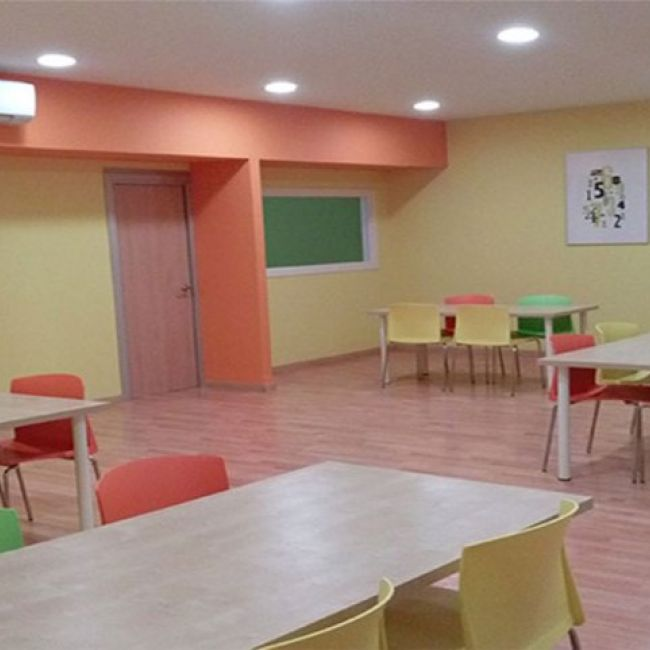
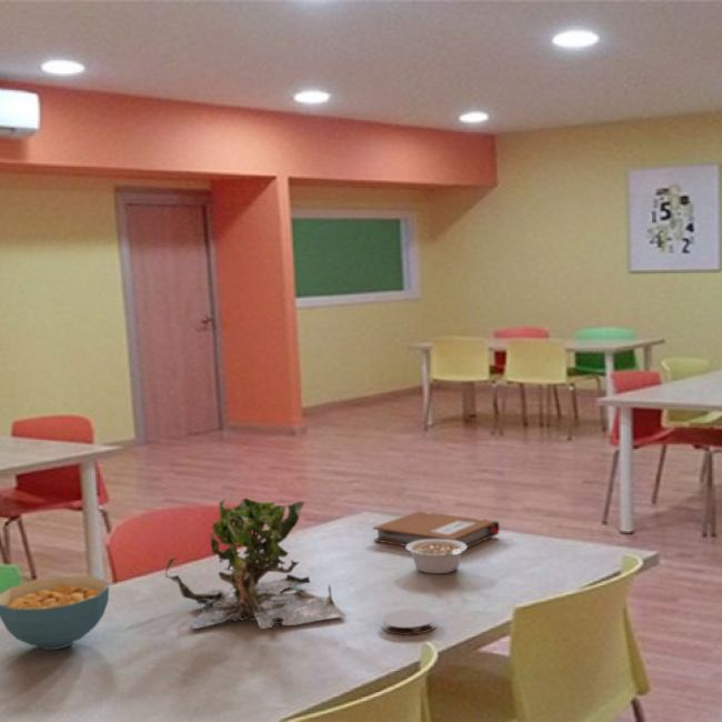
+ legume (438, 555)
+ cereal bowl (54, 618)
+ coaster (409, 621)
+ notebook (439, 530)
+ plant (248, 559)
